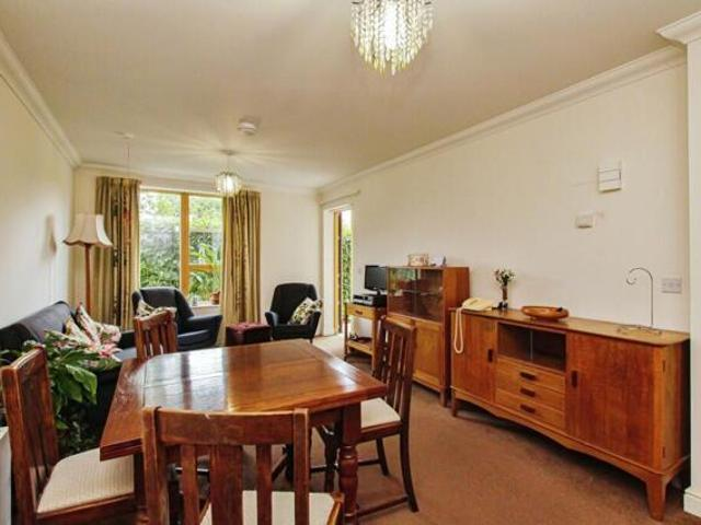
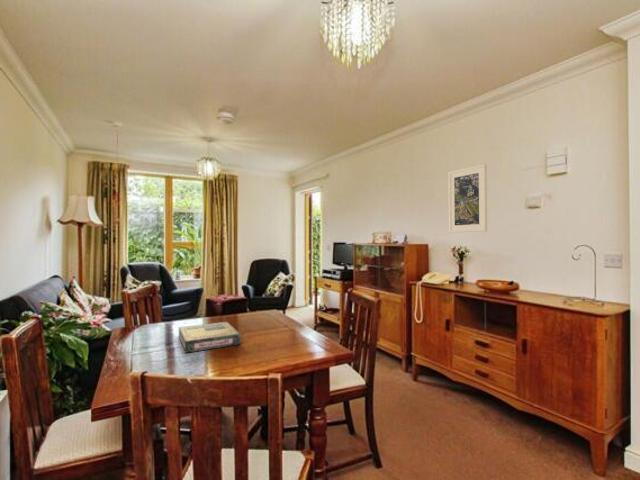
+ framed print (466, 200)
+ video game box (208, 335)
